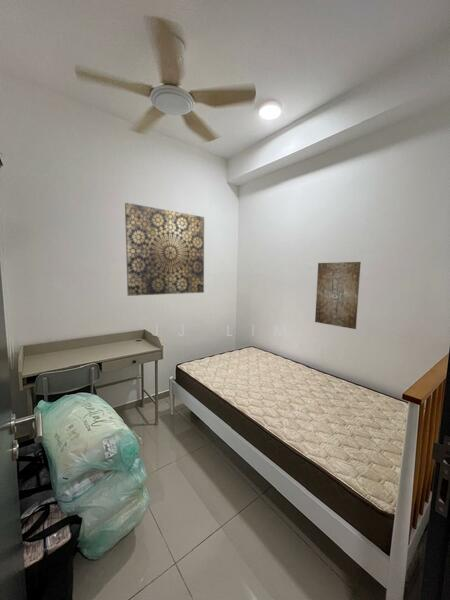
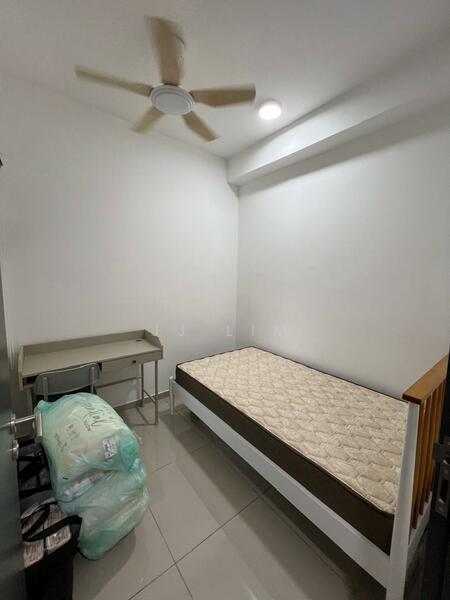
- wall art (336, 294)
- wall art (168, 253)
